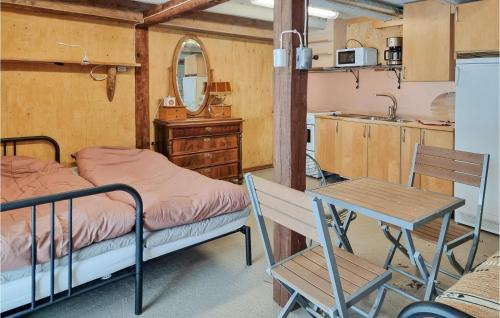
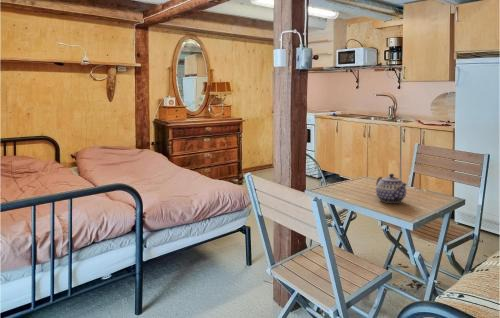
+ teapot (390, 187)
